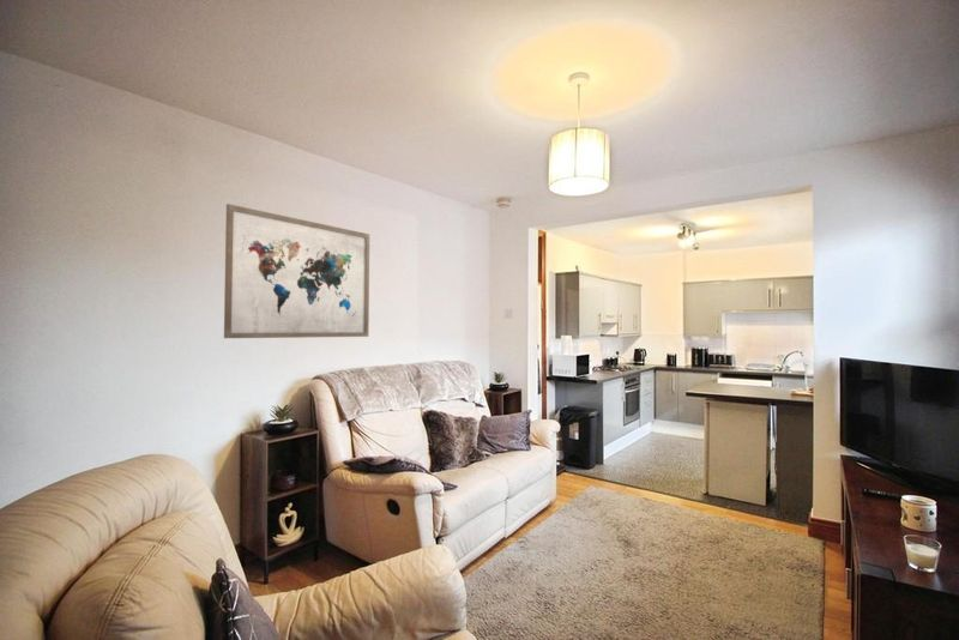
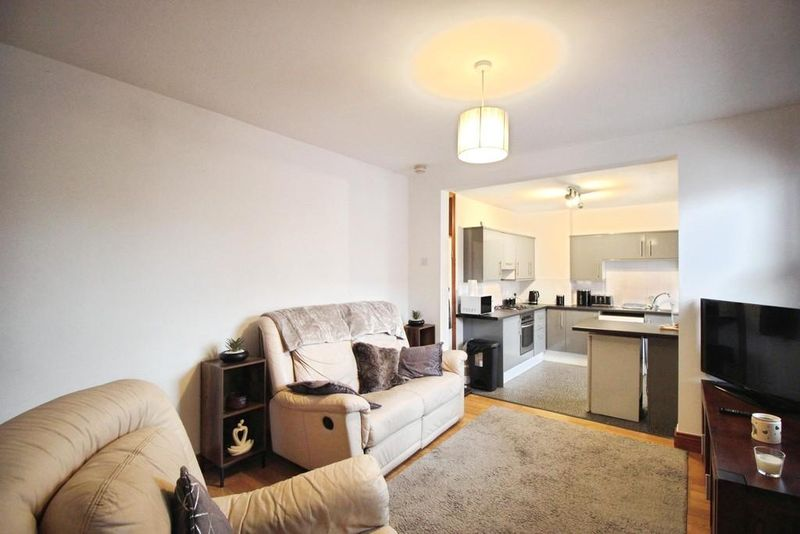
- wall art (306, 278)
